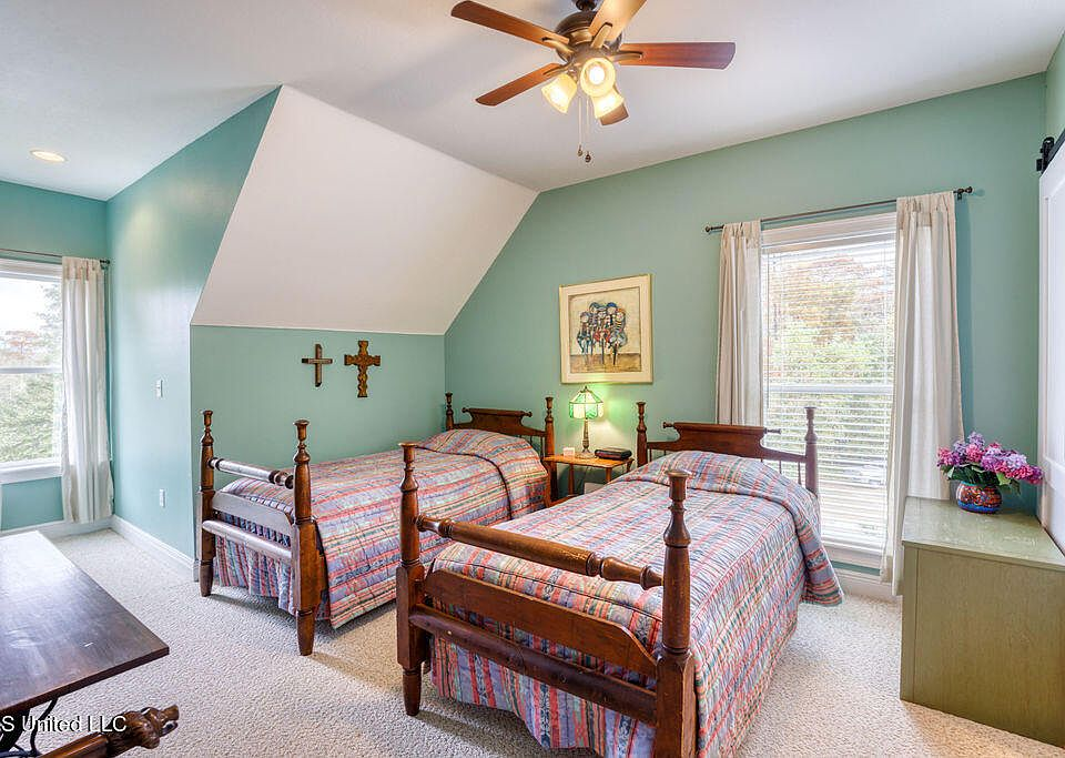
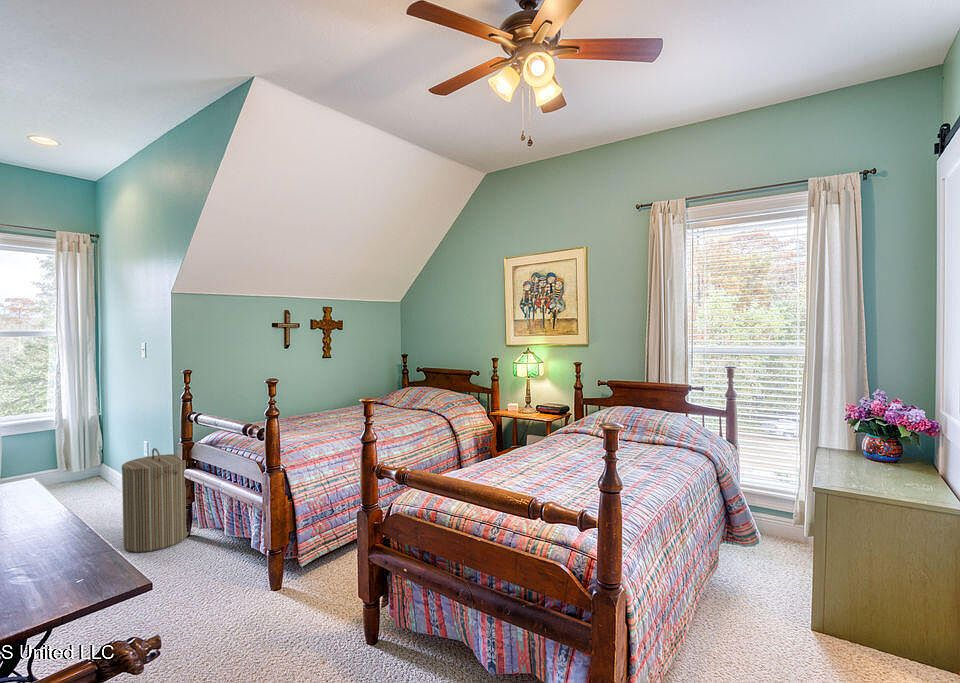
+ laundry hamper (156, 494)
